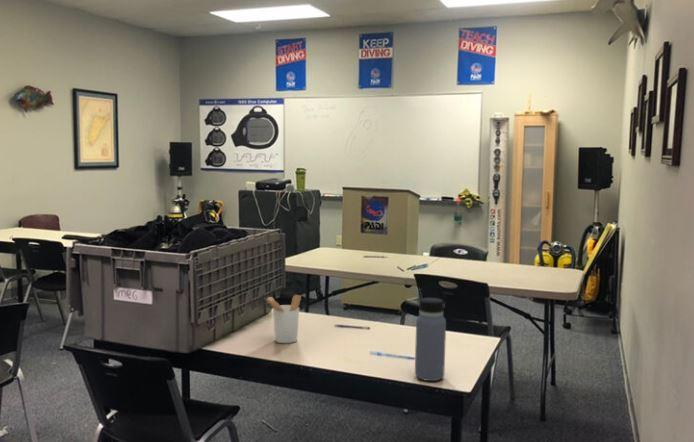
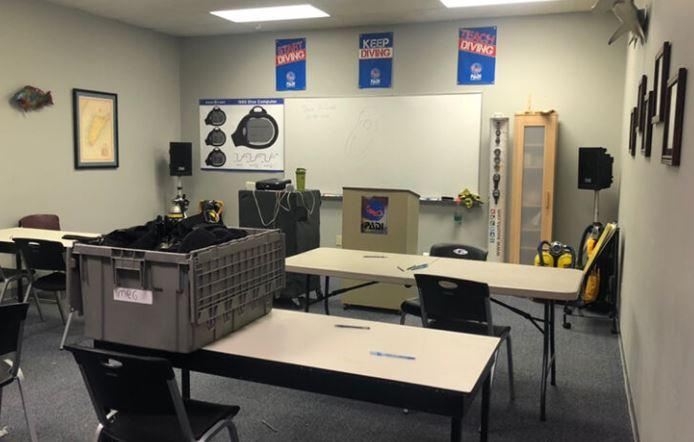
- water bottle (430, 332)
- utensil holder (281, 317)
